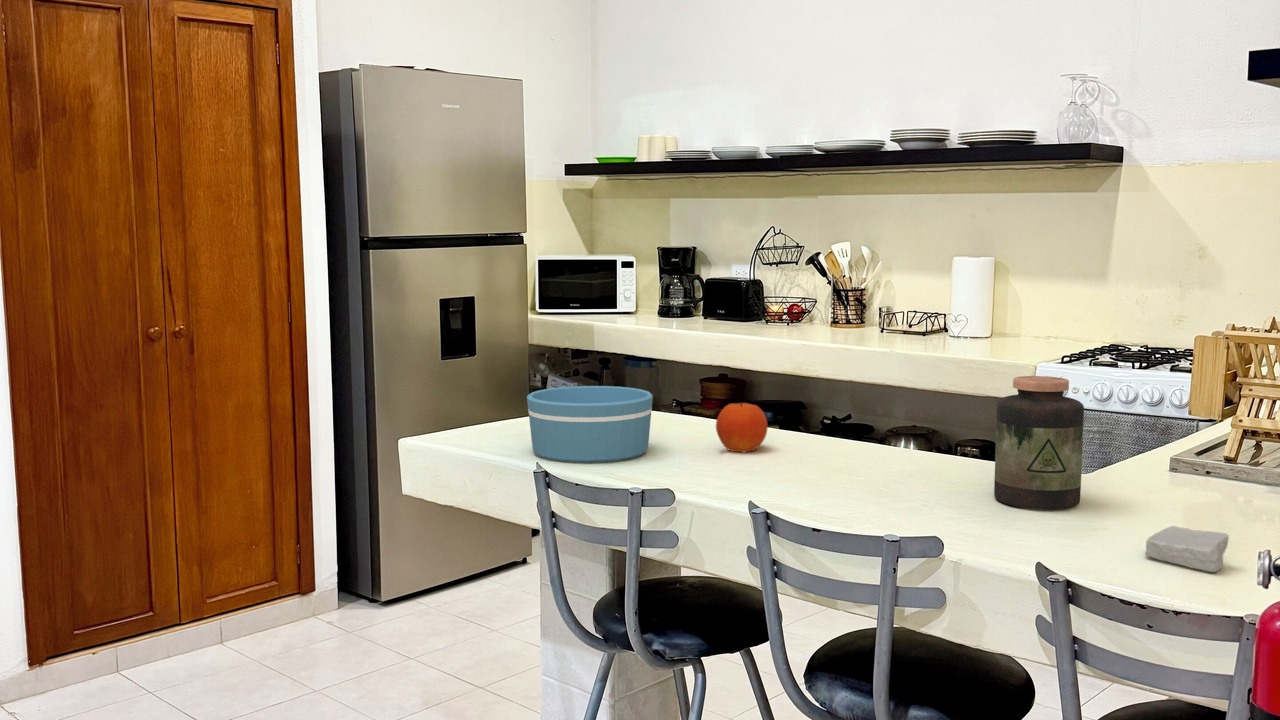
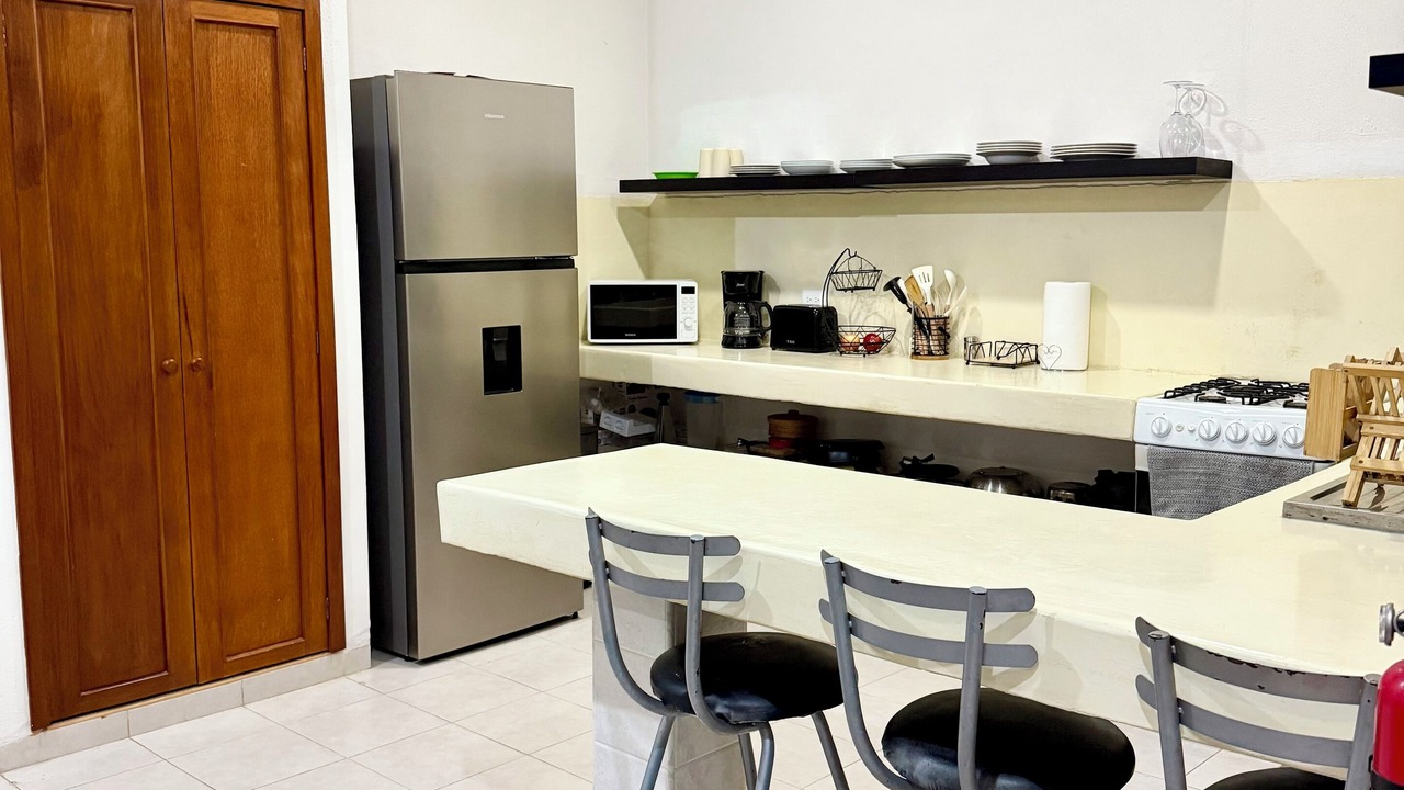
- jar (1038, 440)
- bowl (590, 422)
- soap bar (1186, 545)
- fruit (741, 426)
